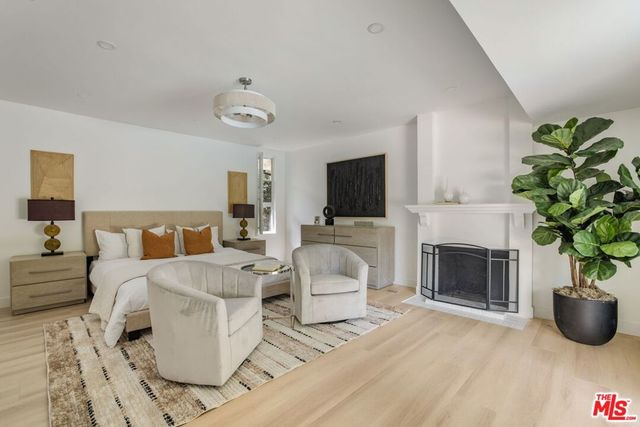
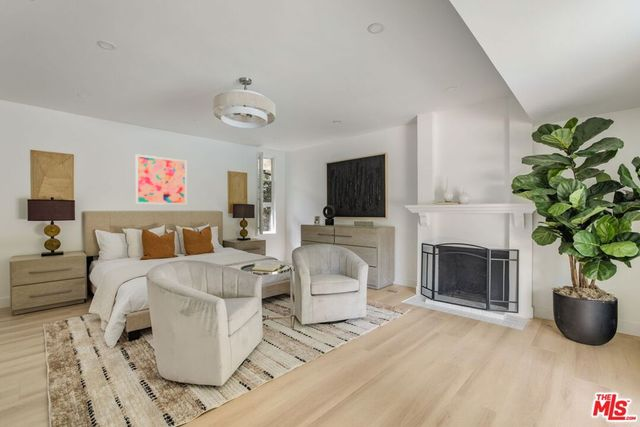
+ wall art (162, 181)
